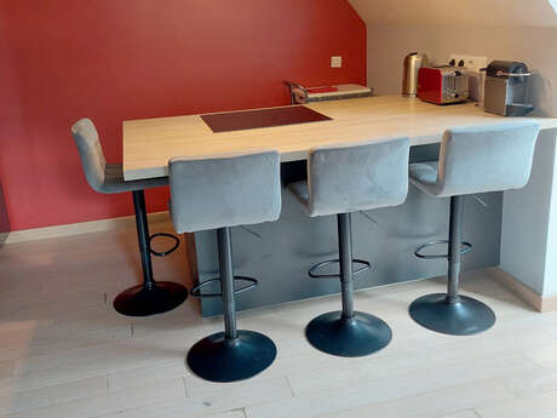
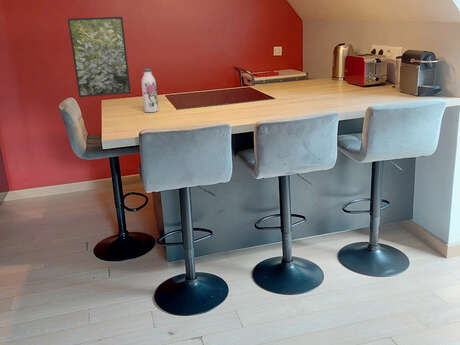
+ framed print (100, 57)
+ water bottle (149, 90)
